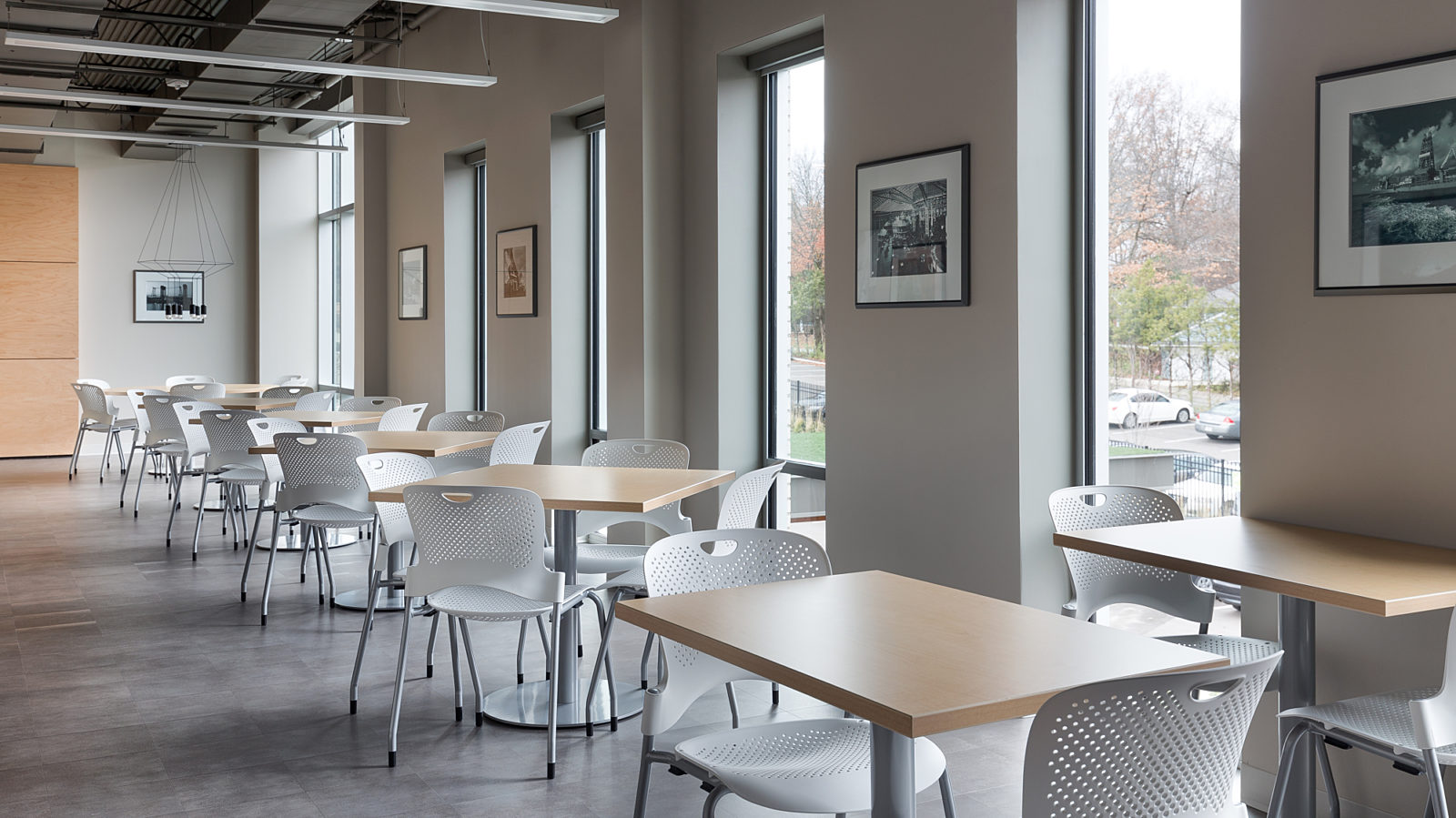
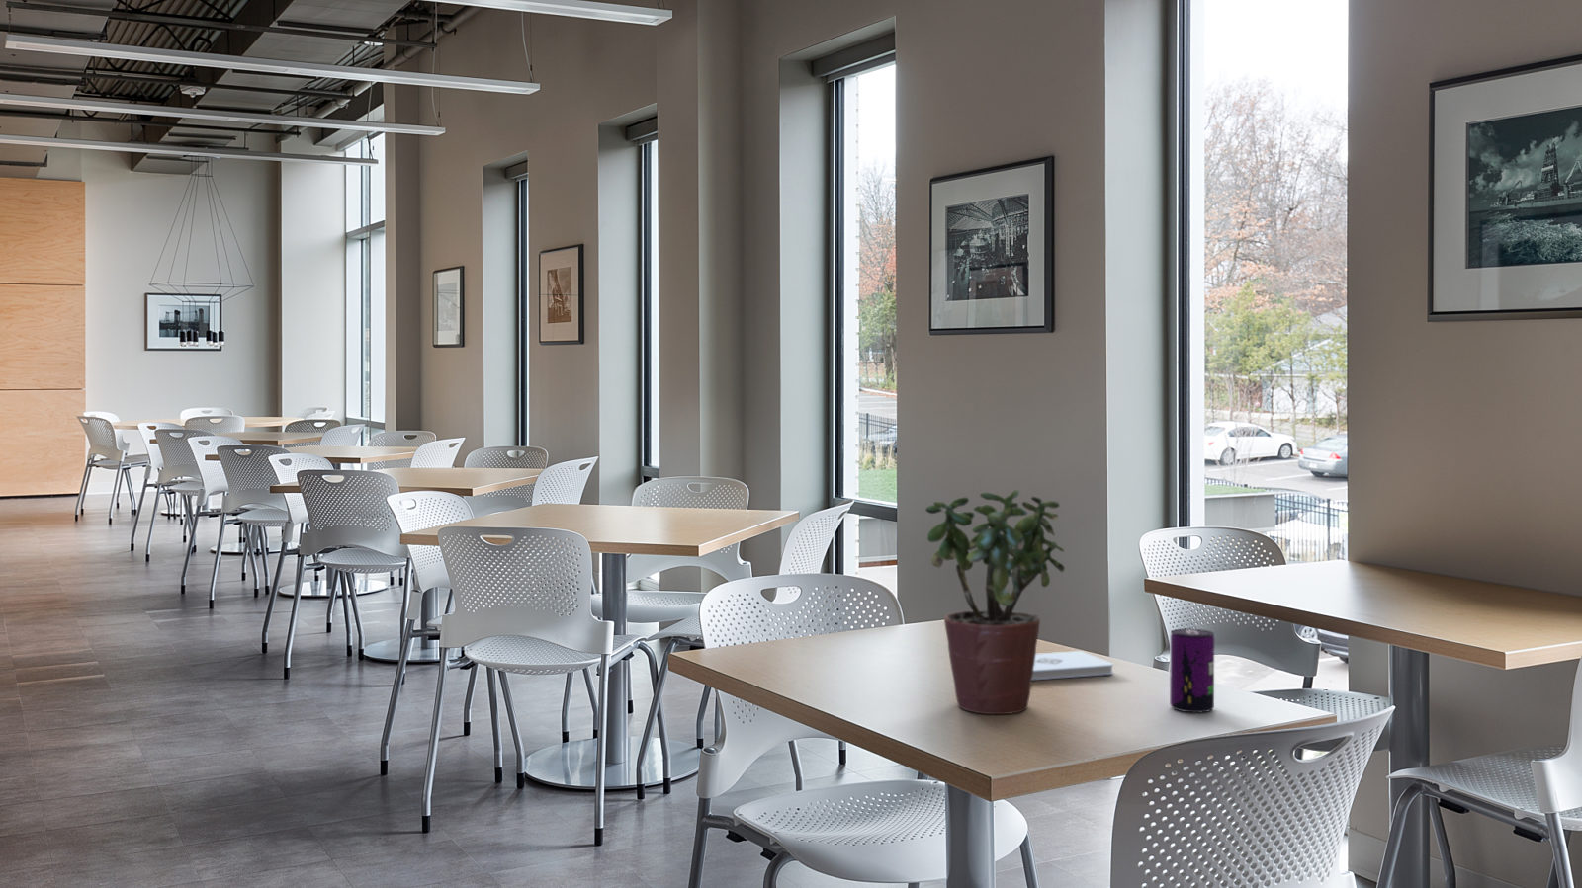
+ potted plant (985, 596)
+ notepad (1045, 665)
+ beverage can (1192, 670)
